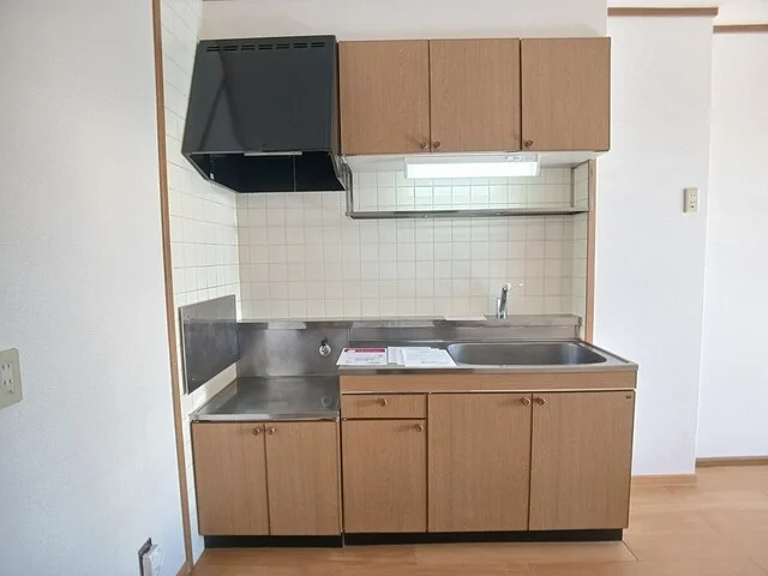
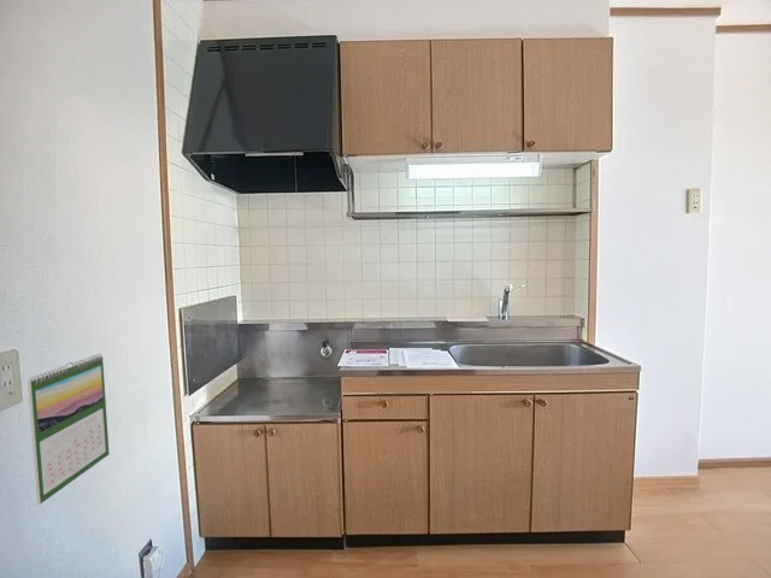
+ calendar (72, 419)
